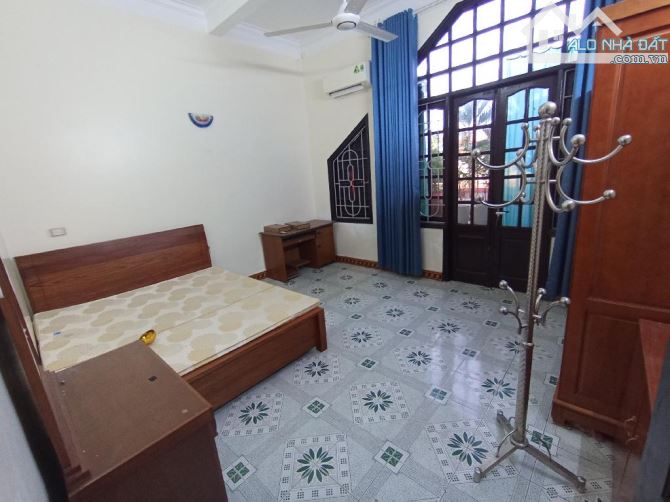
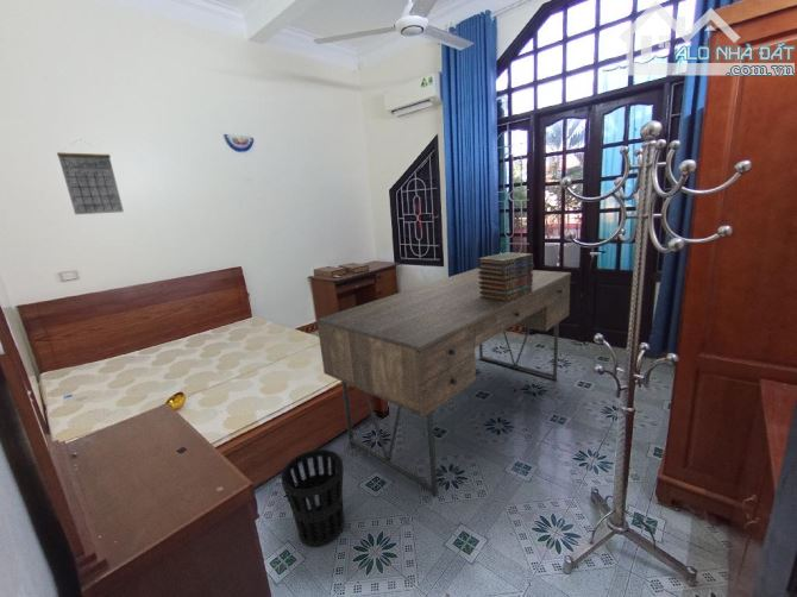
+ calendar (90, 176)
+ wastebasket (319, 498)
+ book stack (504, 275)
+ desk (464, 352)
